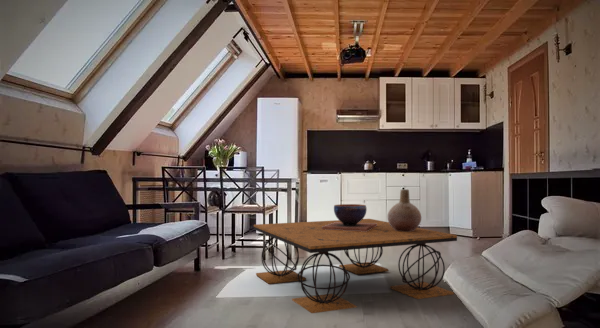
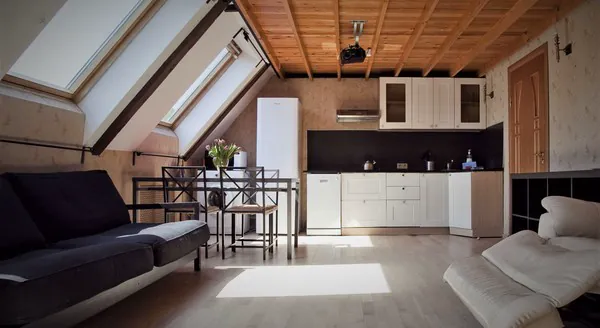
- decorative bowl (350, 216)
- vase (404, 209)
- coffee table (347, 256)
